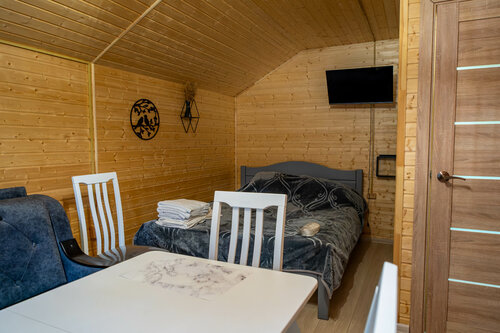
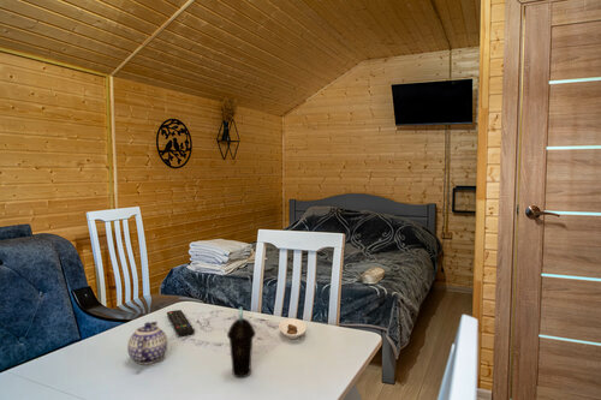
+ teapot (147, 340)
+ saucer (292, 329)
+ cup (240, 340)
+ remote control (179, 322)
